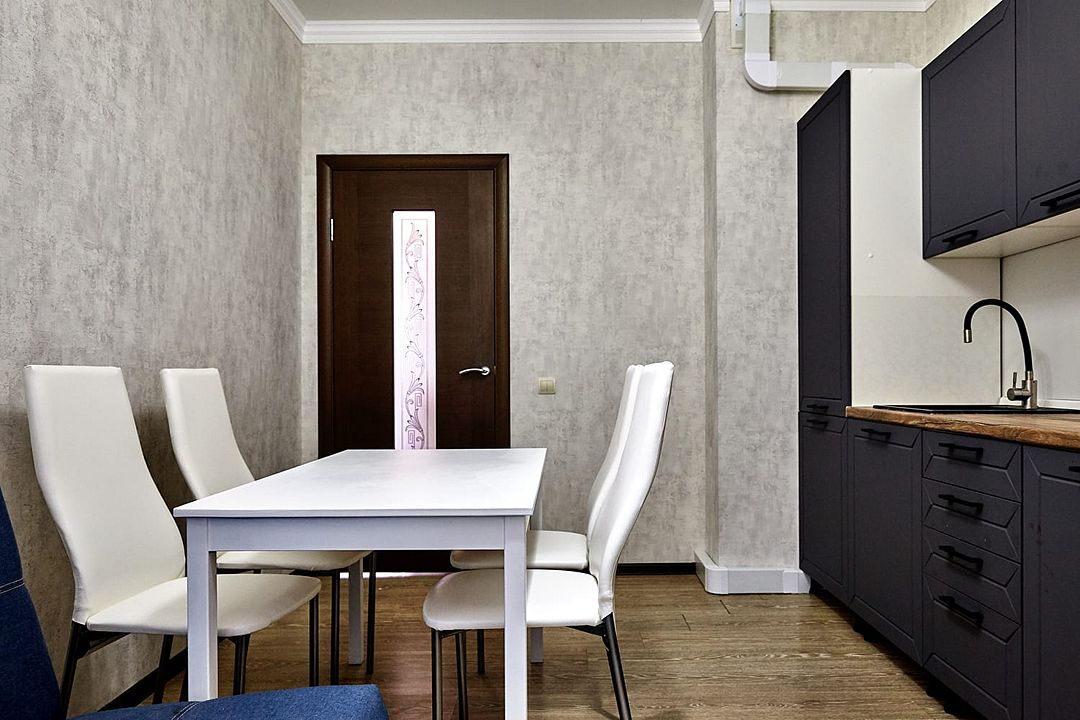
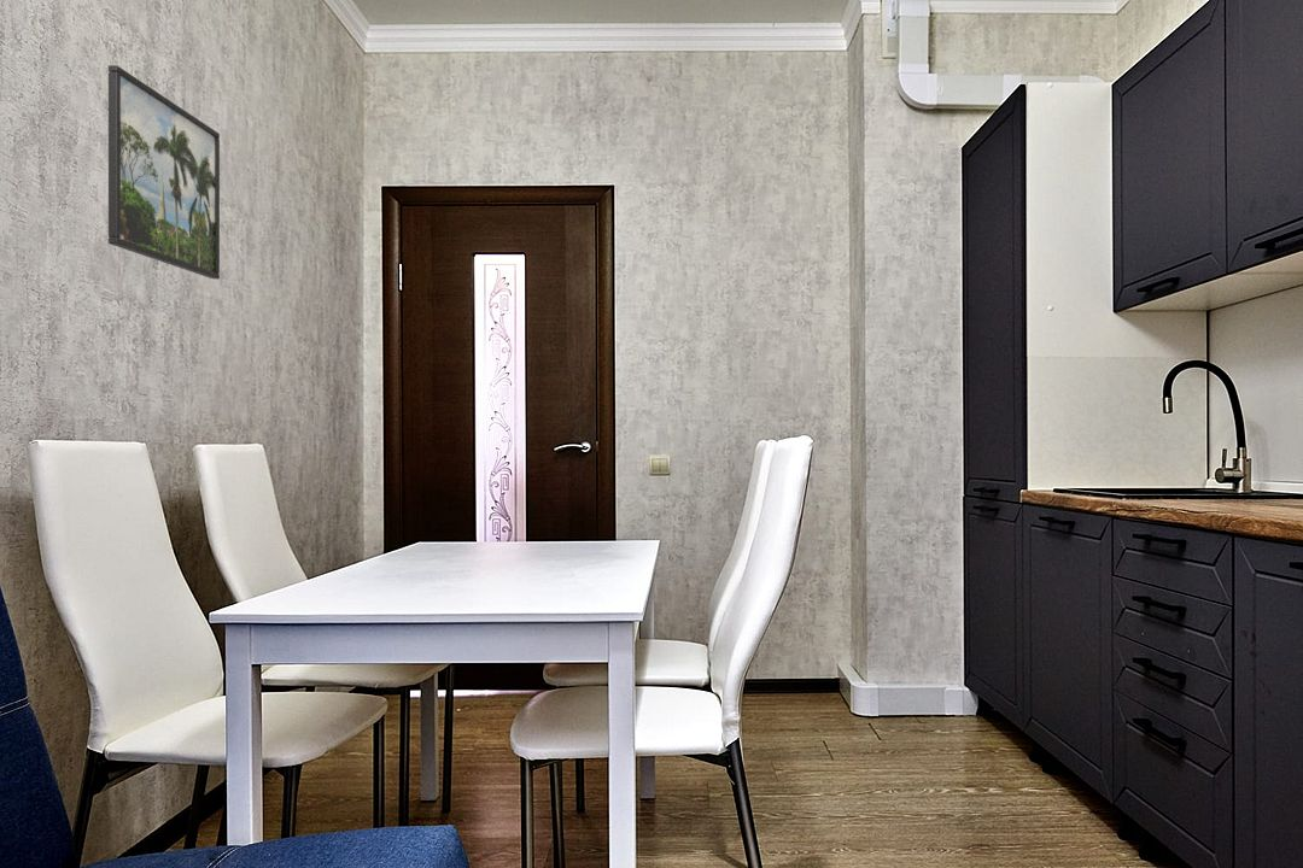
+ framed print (169, 182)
